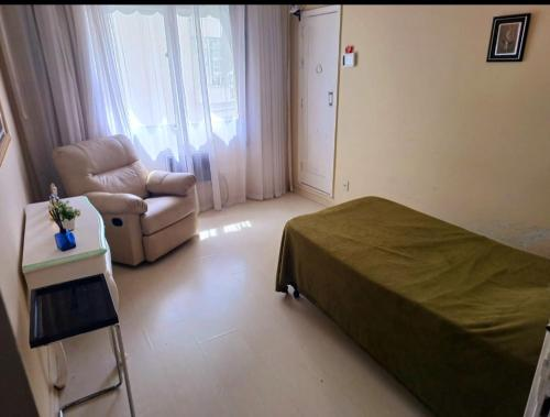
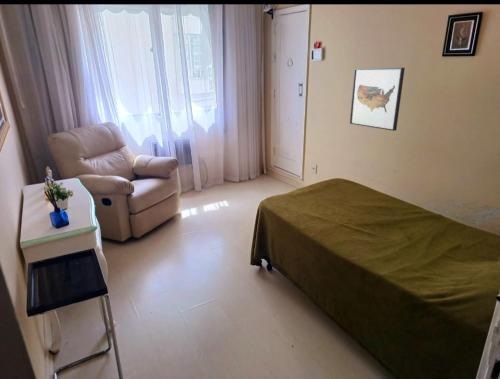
+ wall art (374, 98)
